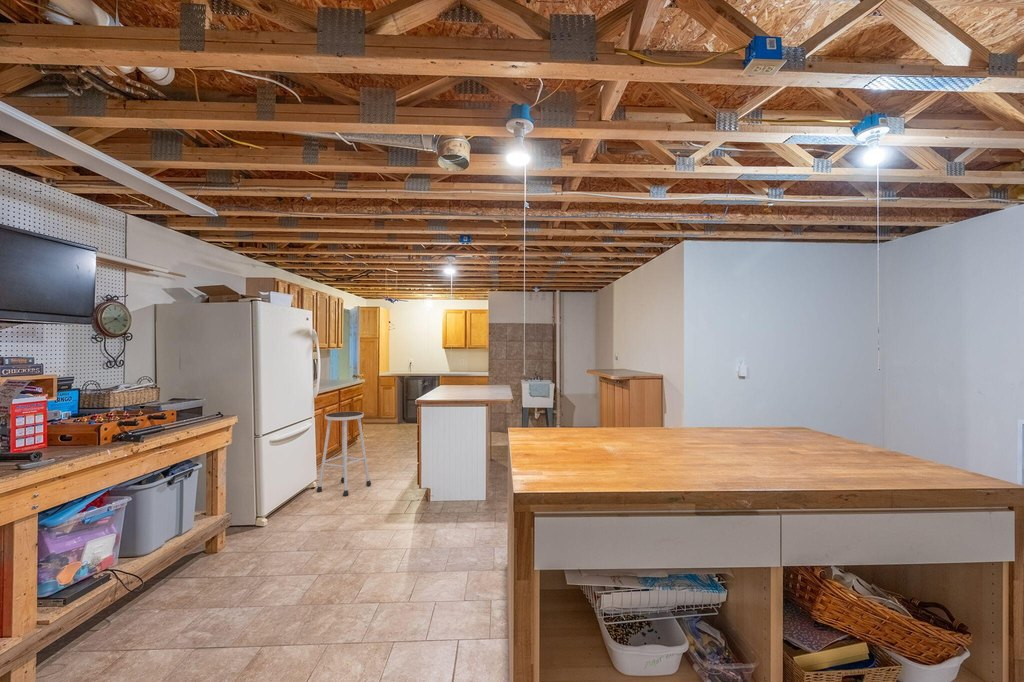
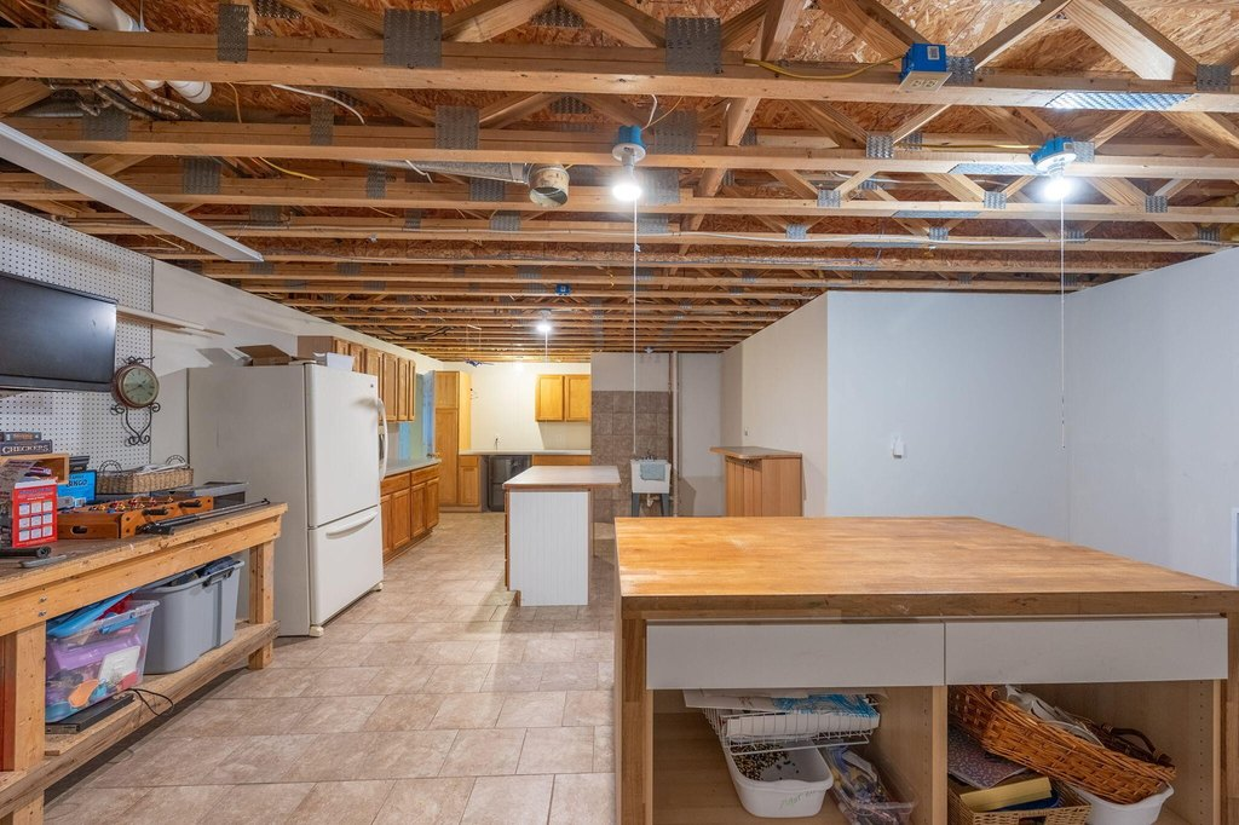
- stool (344, 451)
